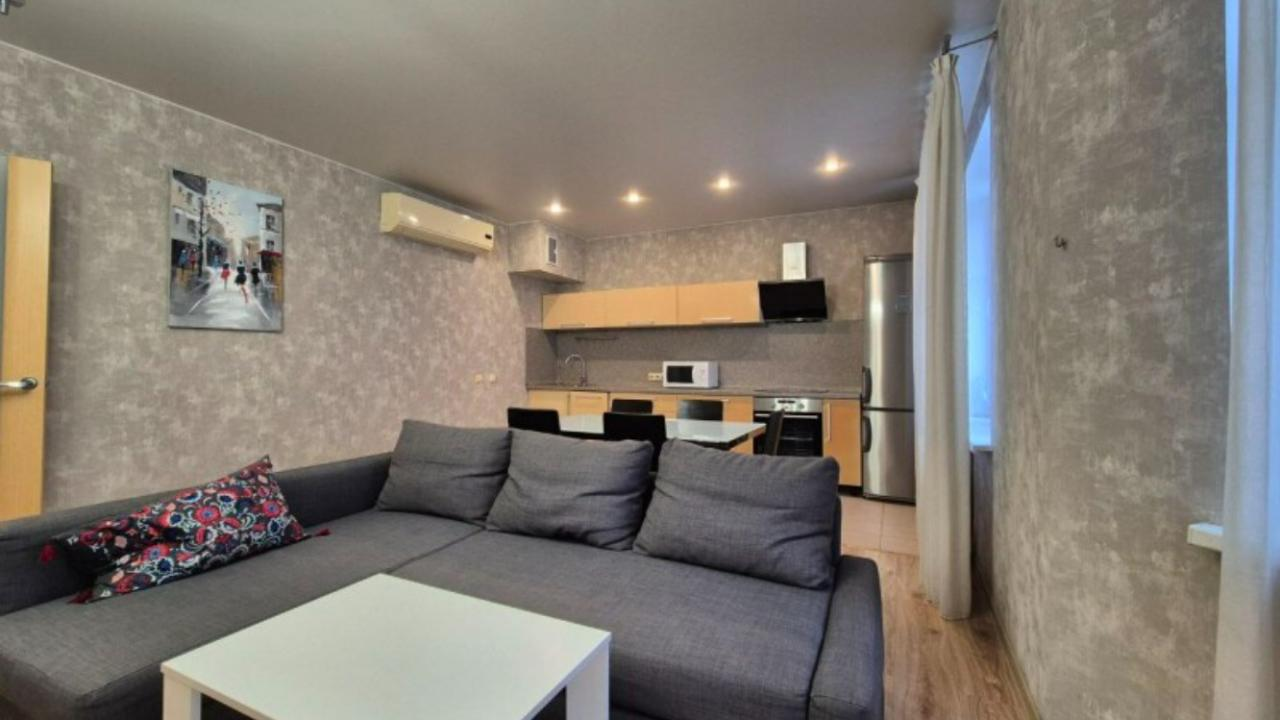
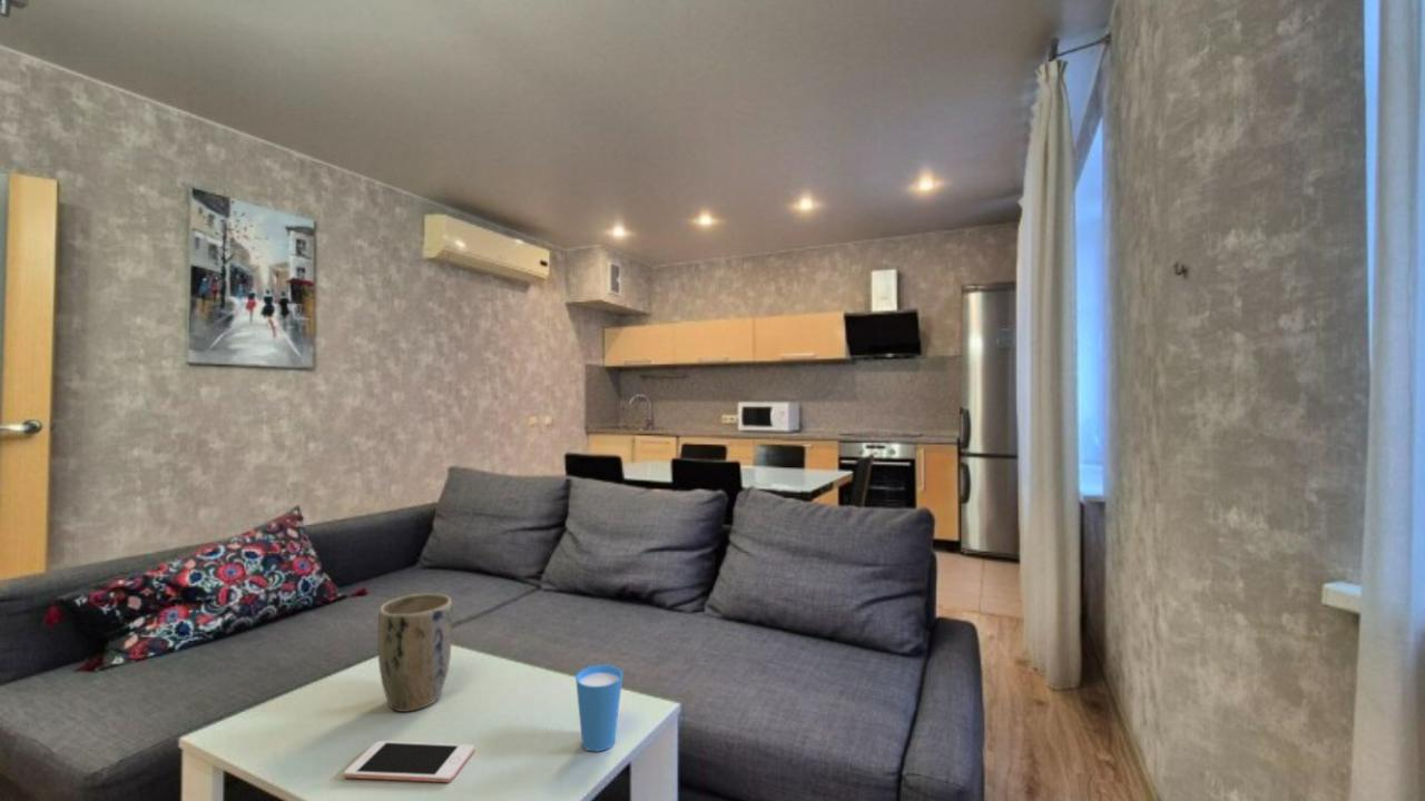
+ plant pot (415, 651)
+ cup (598, 708)
+ cell phone (411, 761)
